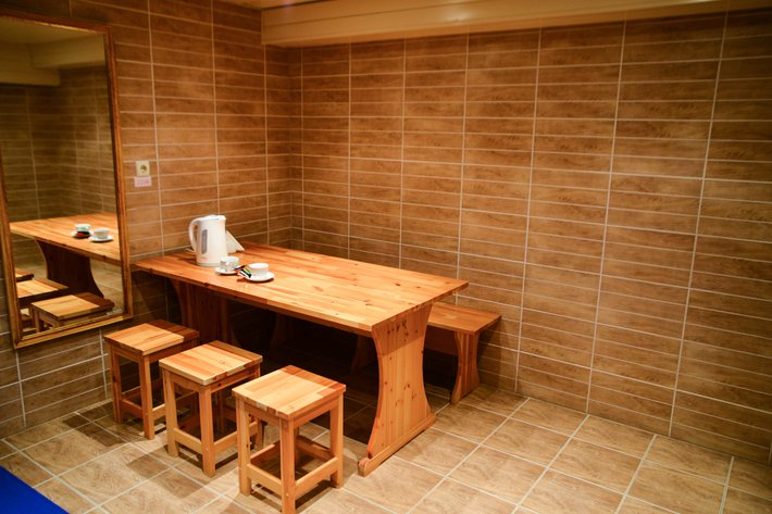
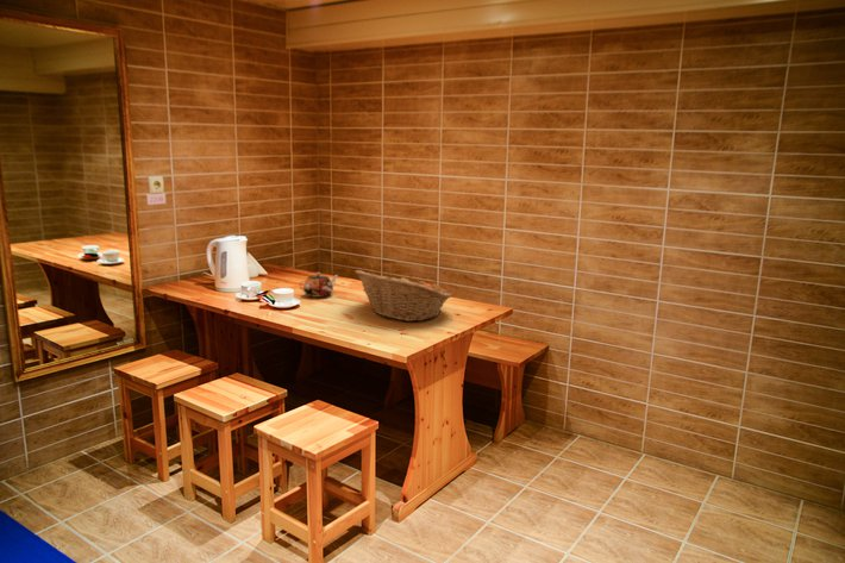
+ fruit basket (401, 292)
+ teapot (319, 283)
